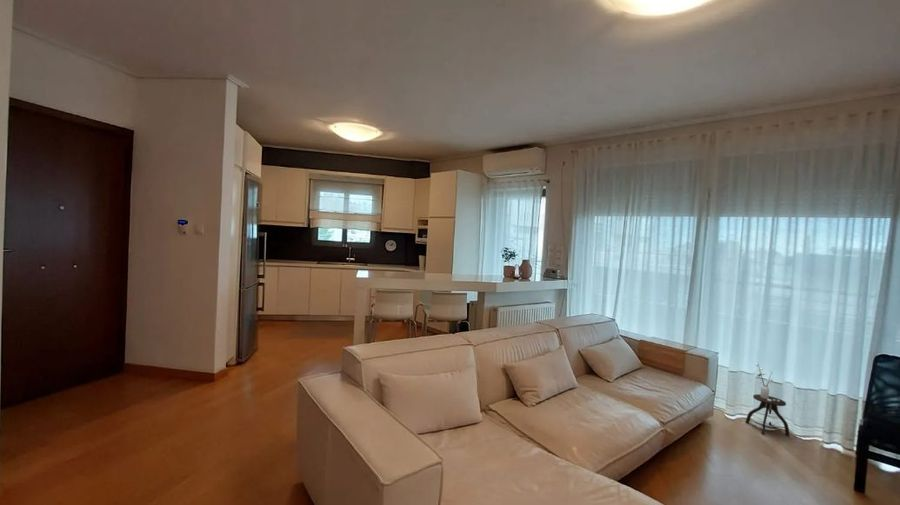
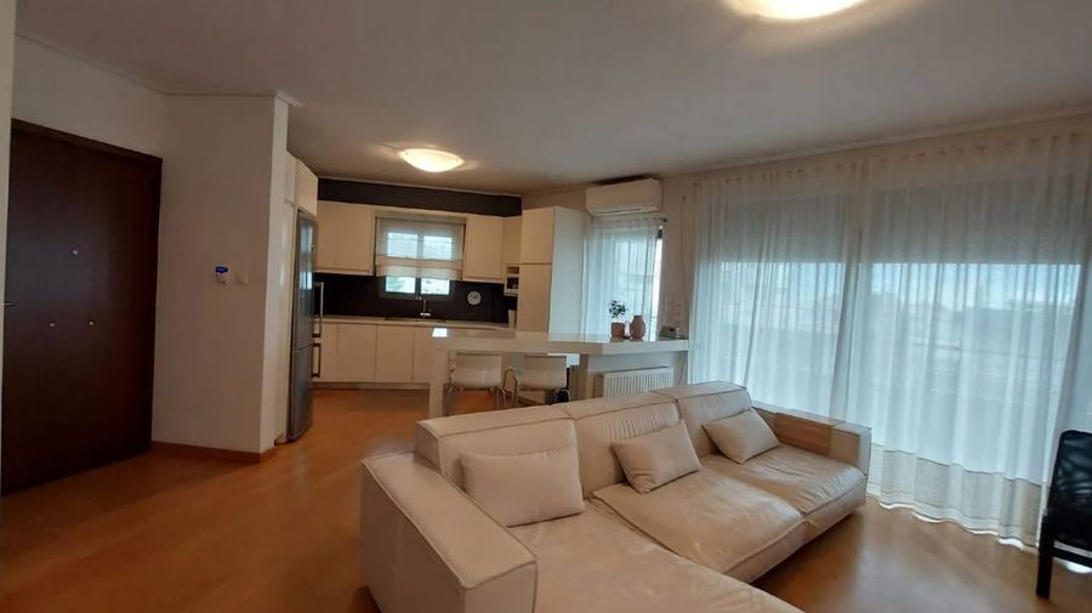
- side table (769, 397)
